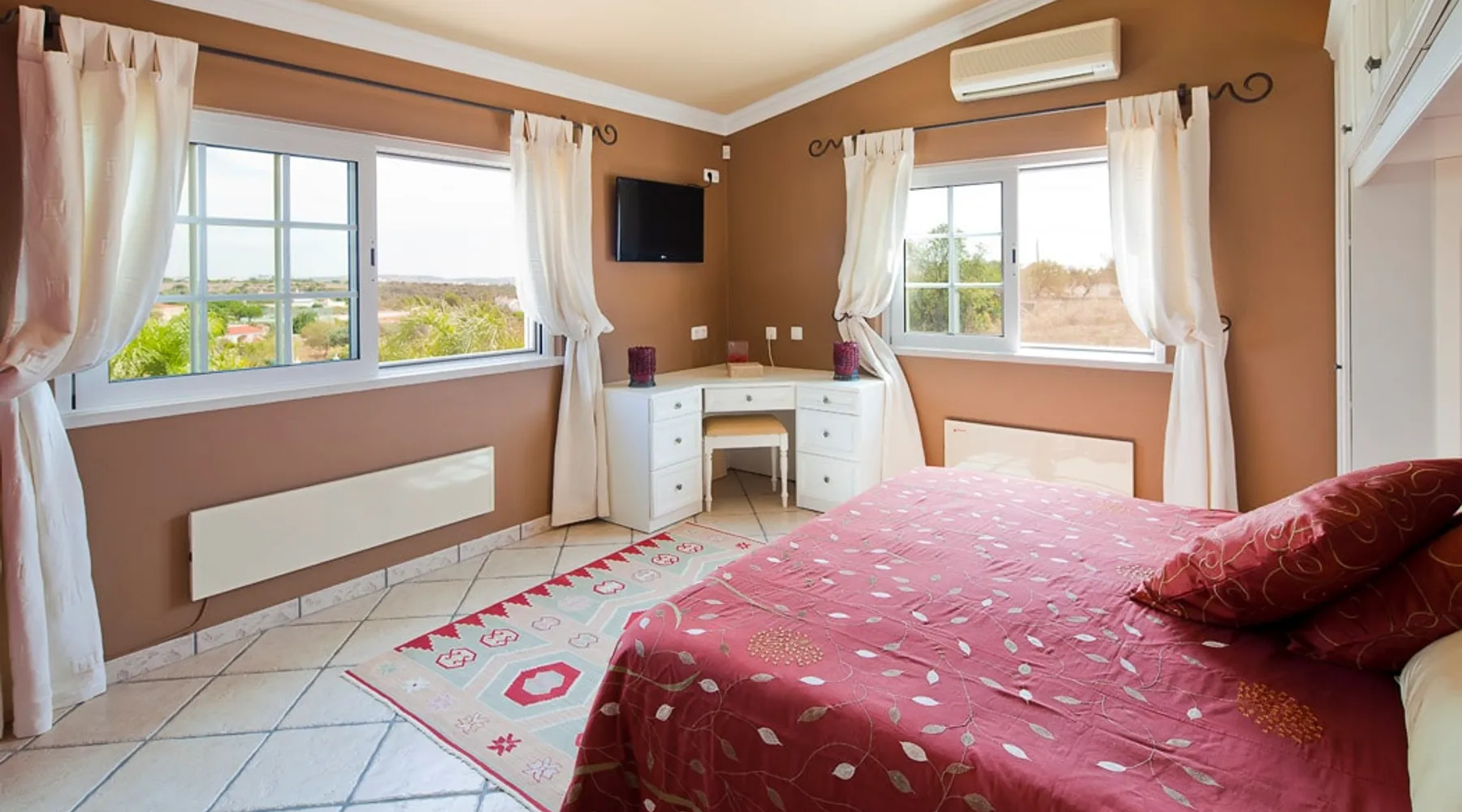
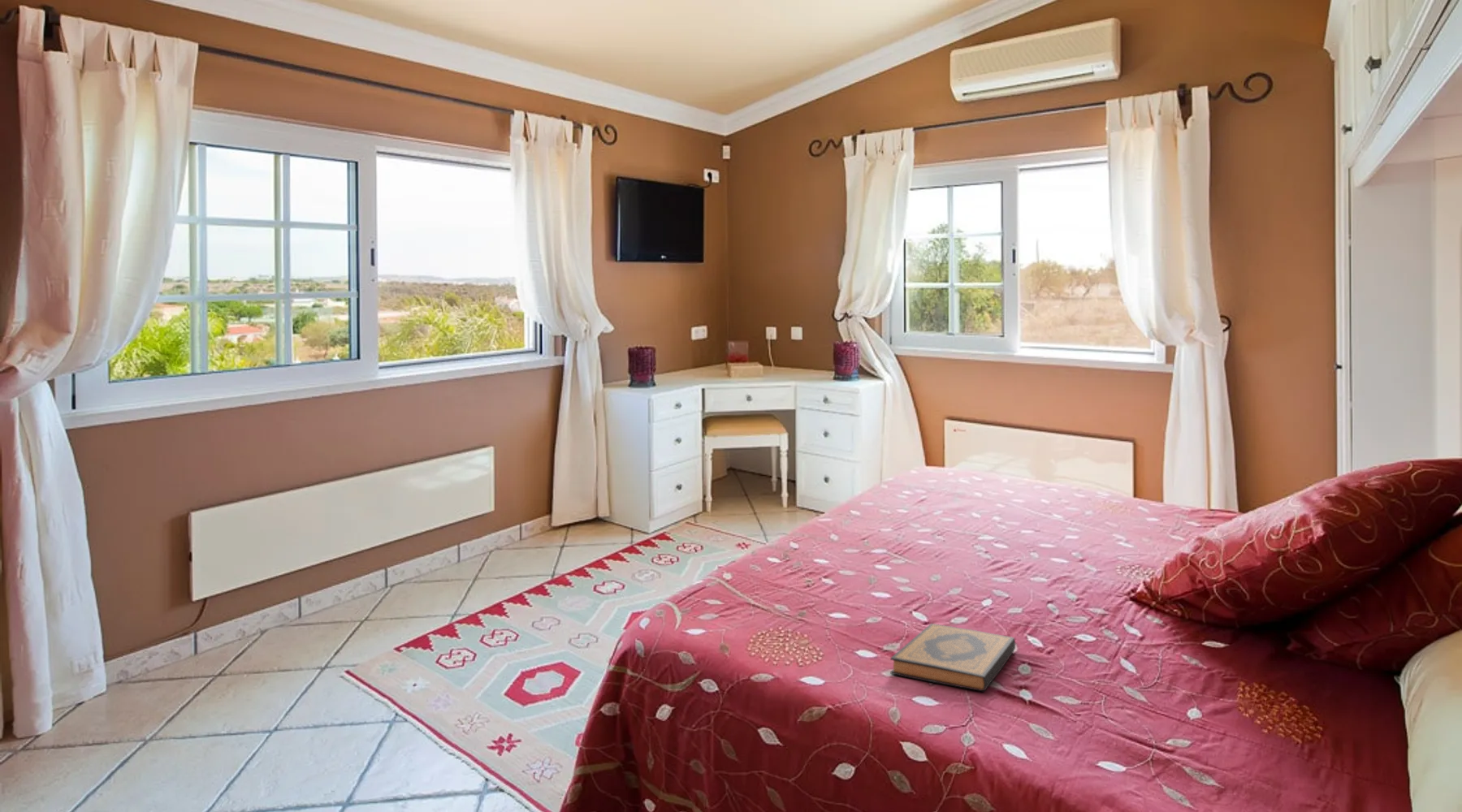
+ hardback book (955, 654)
